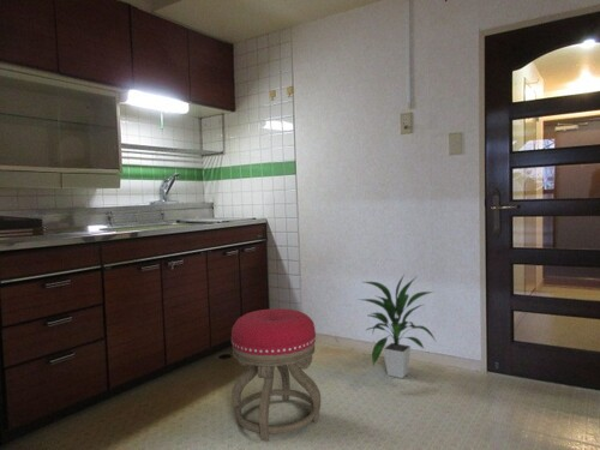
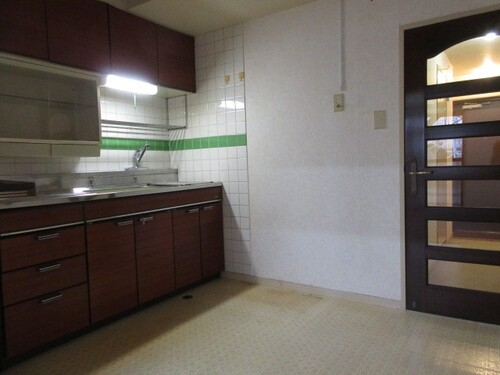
- indoor plant (392, 324)
- stool (274, 366)
